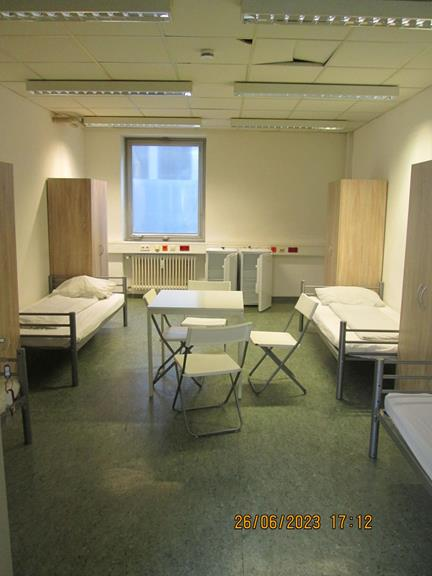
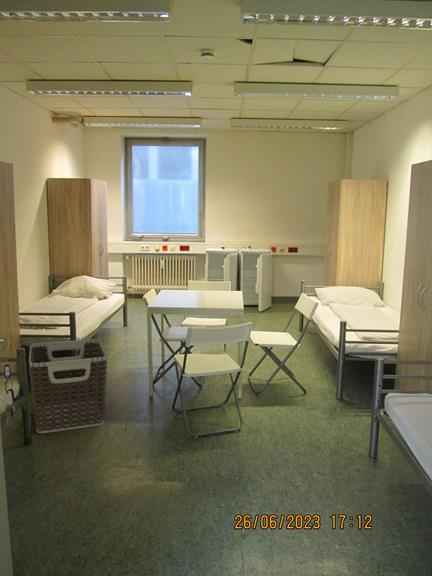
+ clothes hamper (68, 383)
